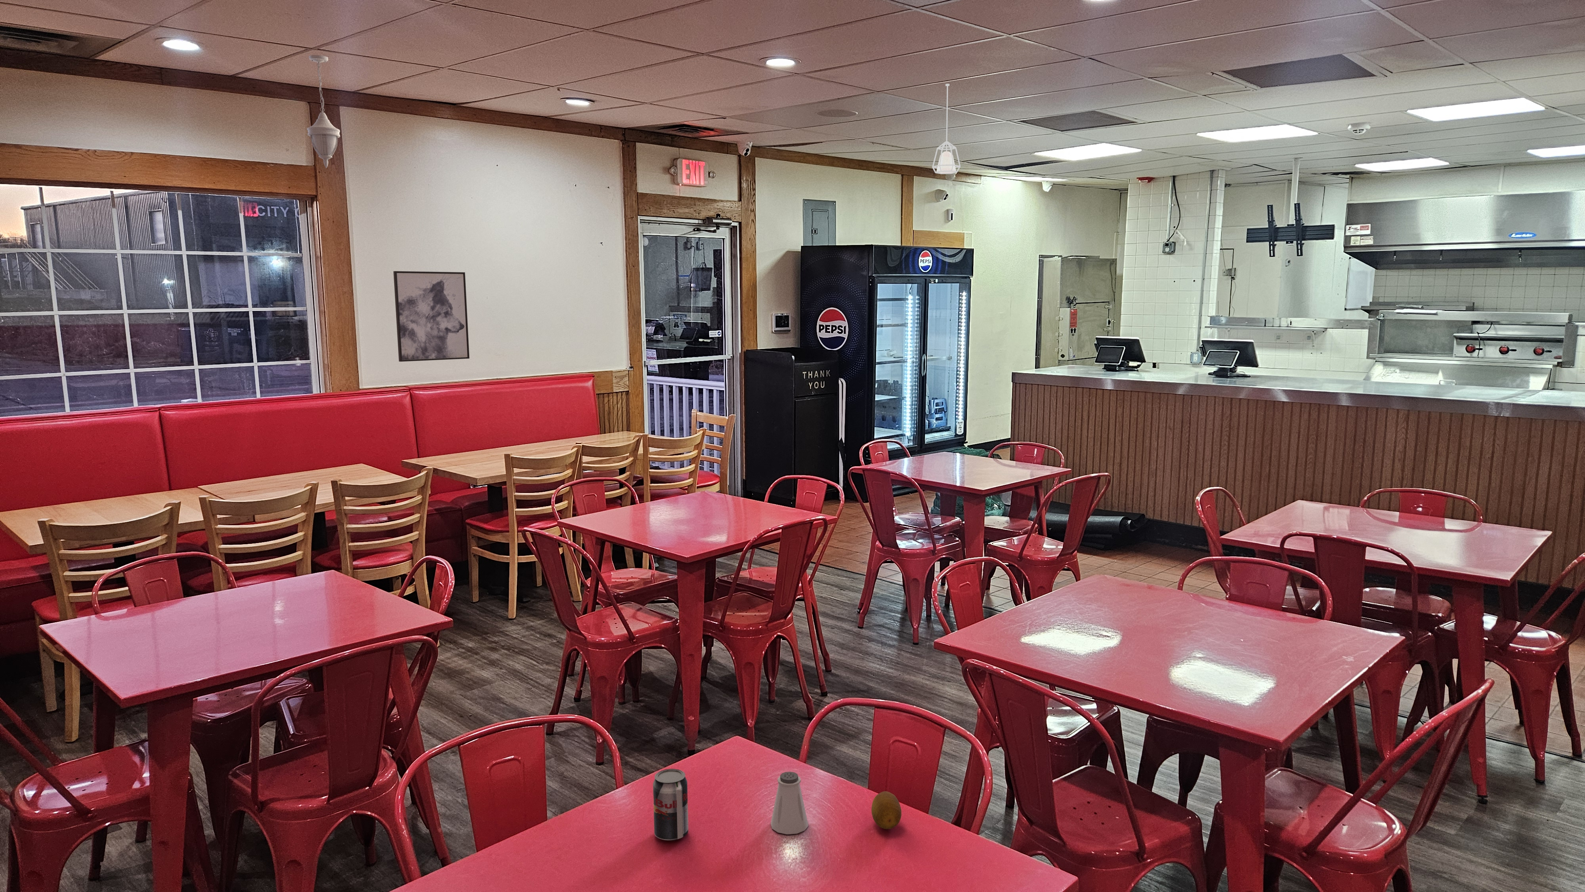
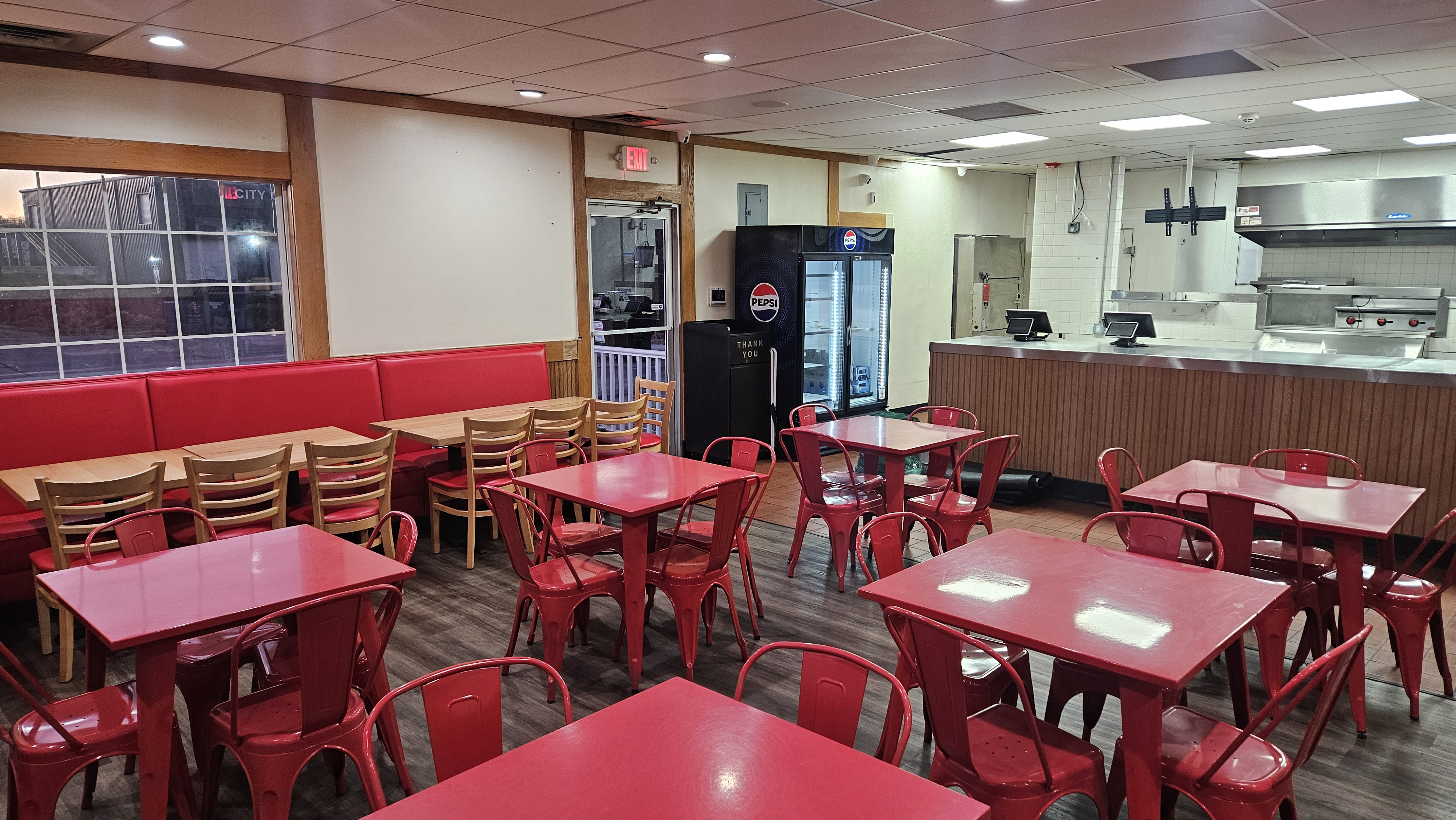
- beverage can (671, 805)
- pendant light (322, 113)
- pendant lamp (947, 128)
- wall art (432, 317)
- saltshaker (789, 801)
- fruit (886, 810)
